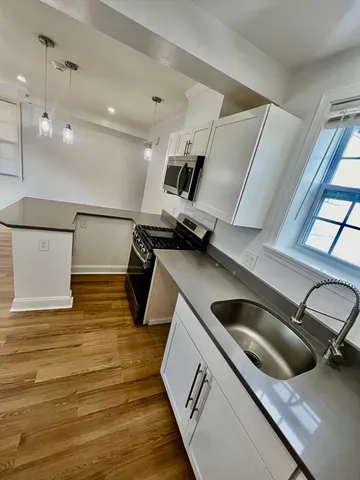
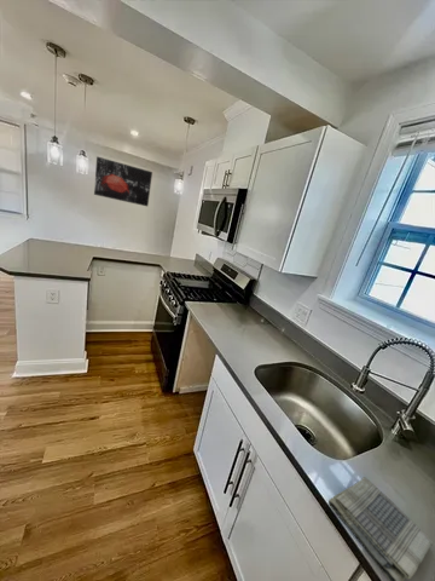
+ wall art (123, 183)
+ dish towel (378, 520)
